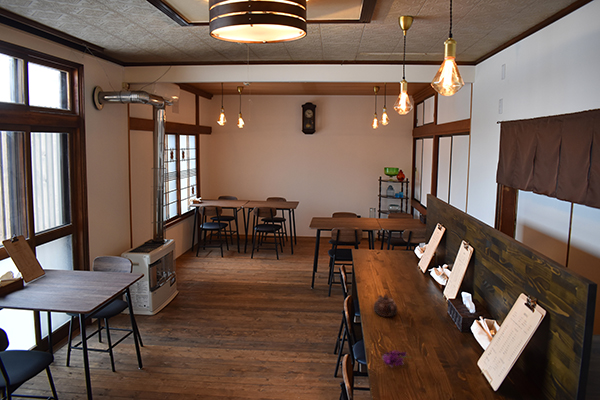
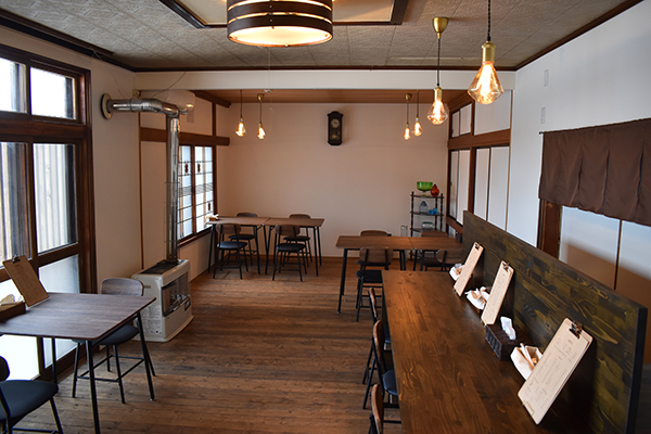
- flower (396, 359)
- teapot (385, 304)
